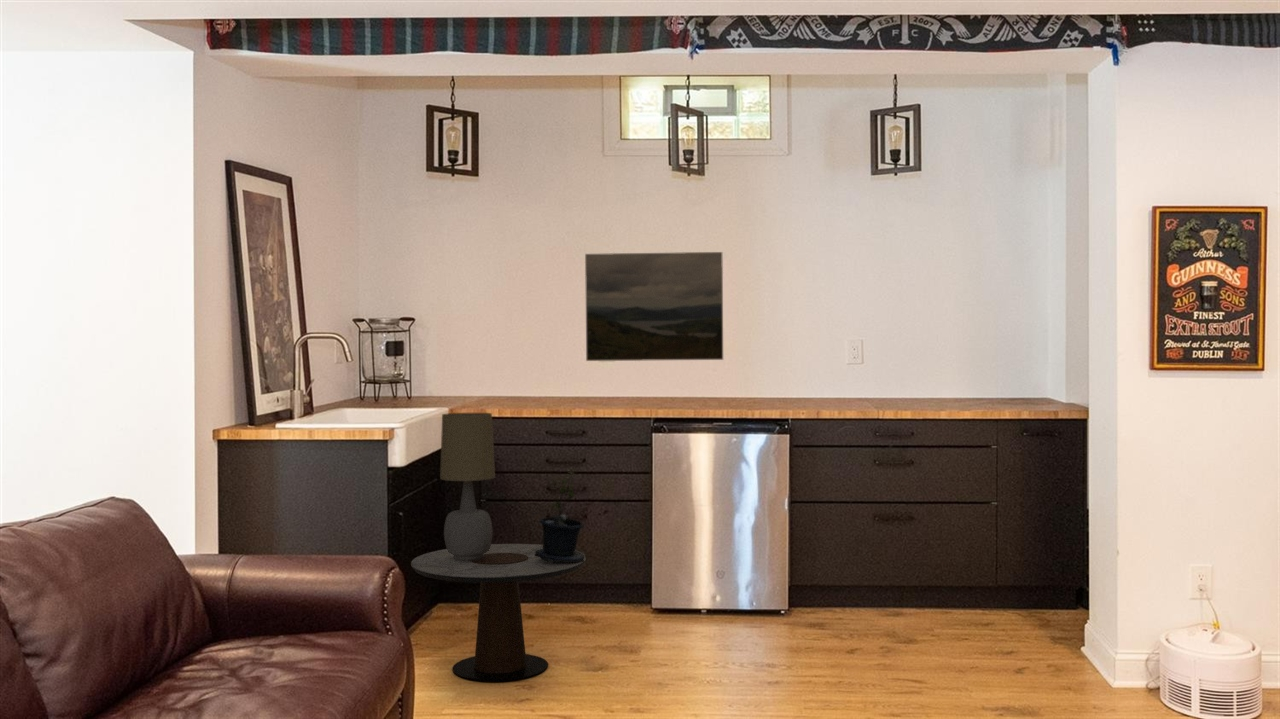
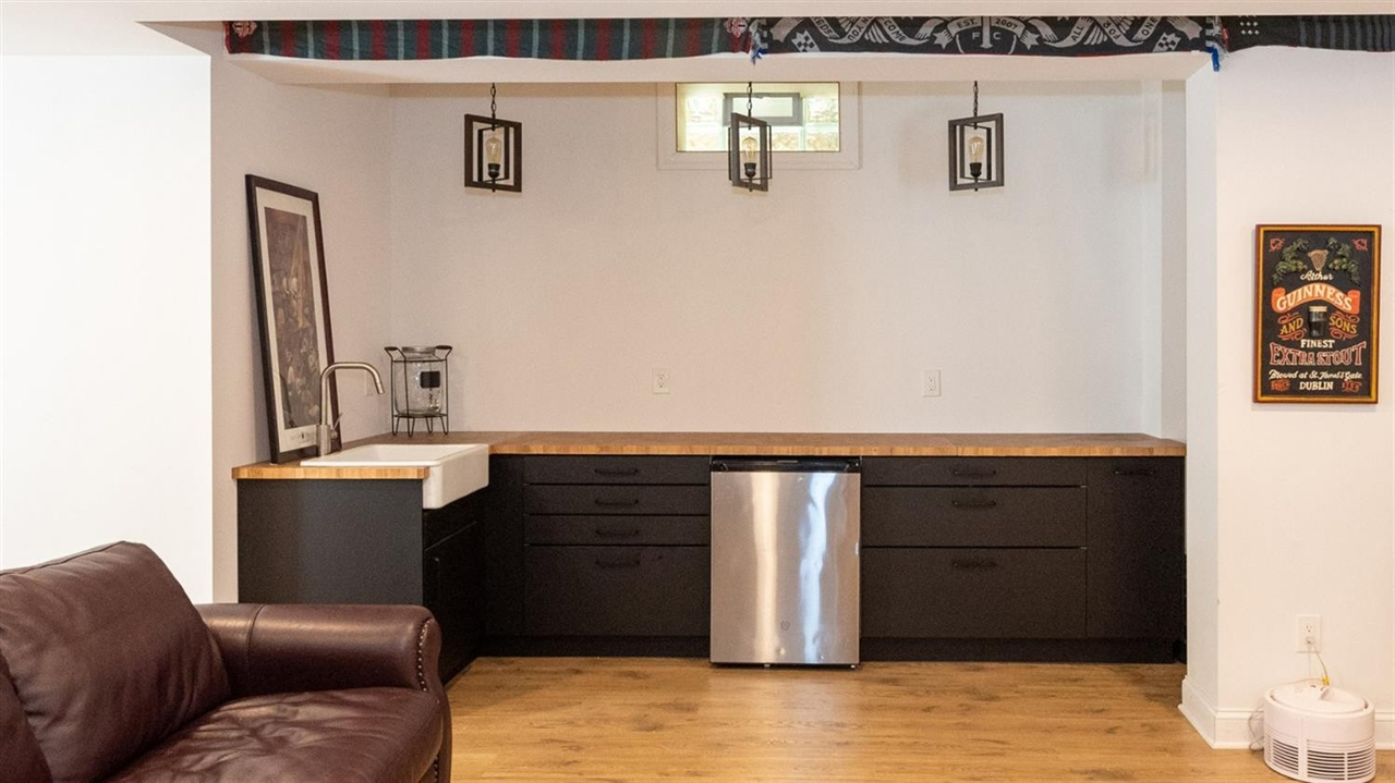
- side table (499, 612)
- table lamp (467, 485)
- potted plant (561, 516)
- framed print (654, 306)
